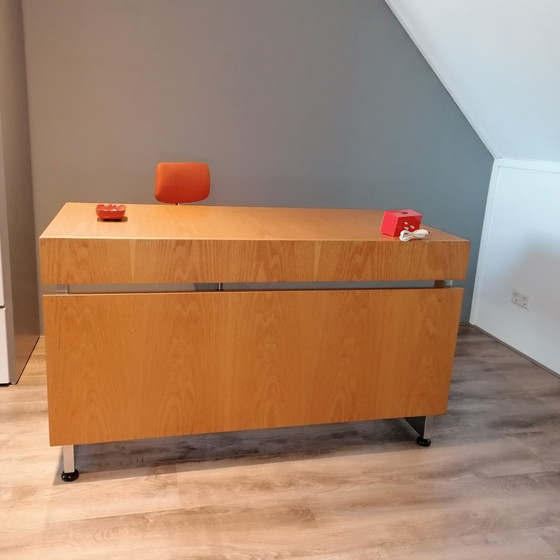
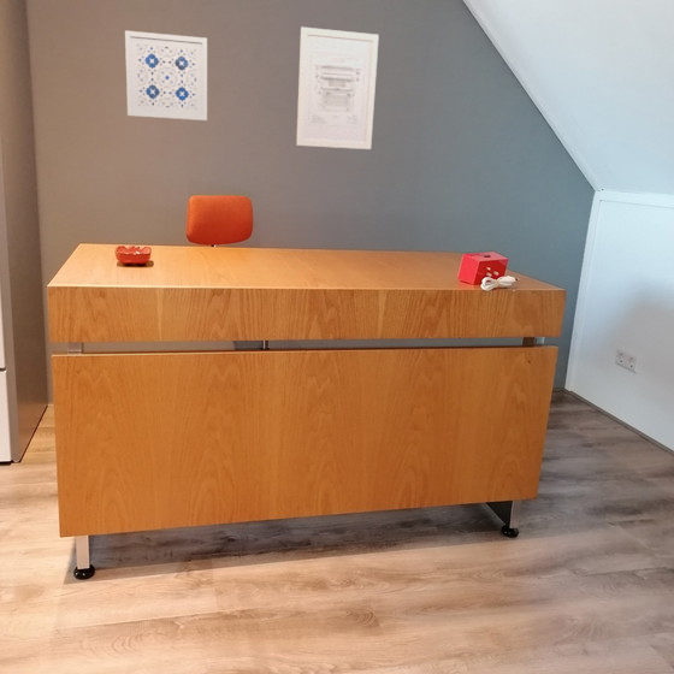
+ wall art (337, 90)
+ wall art (167, 77)
